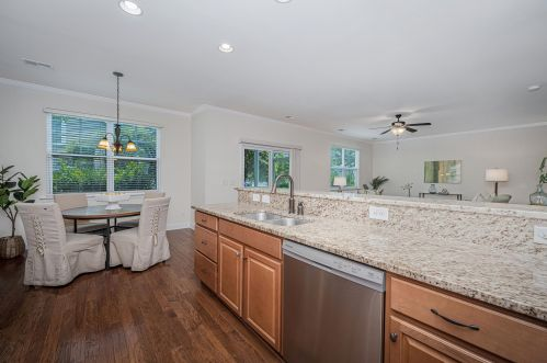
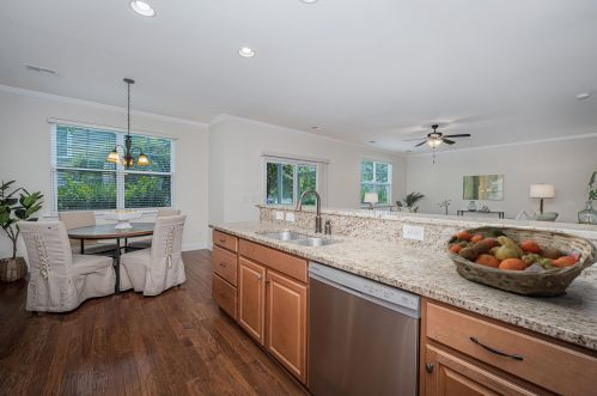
+ fruit basket (507, 255)
